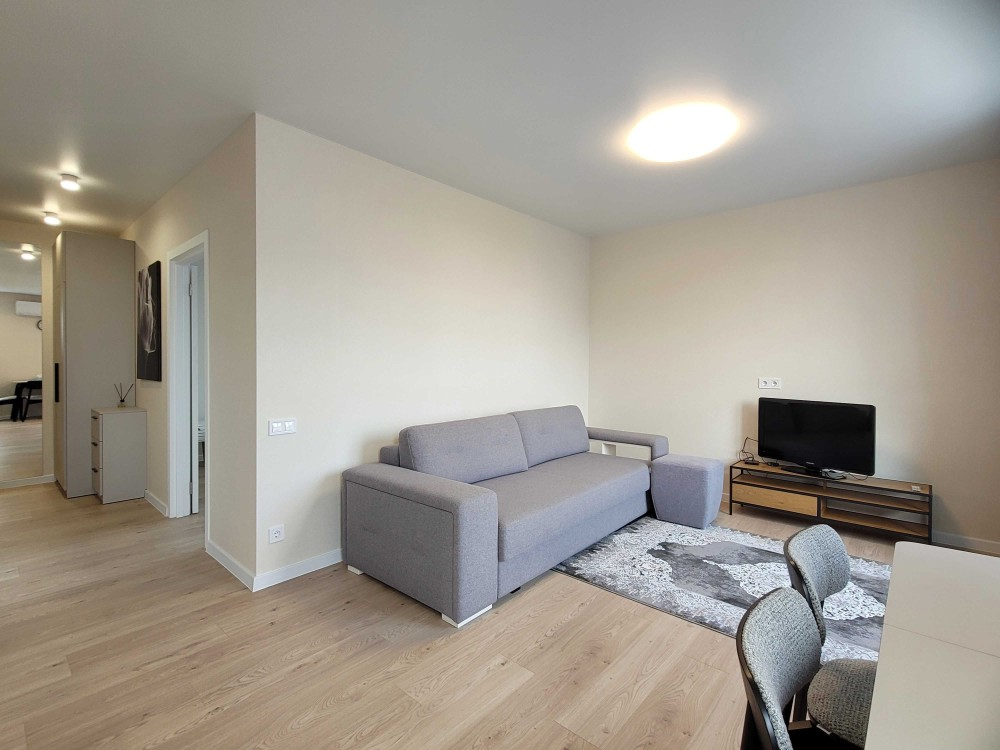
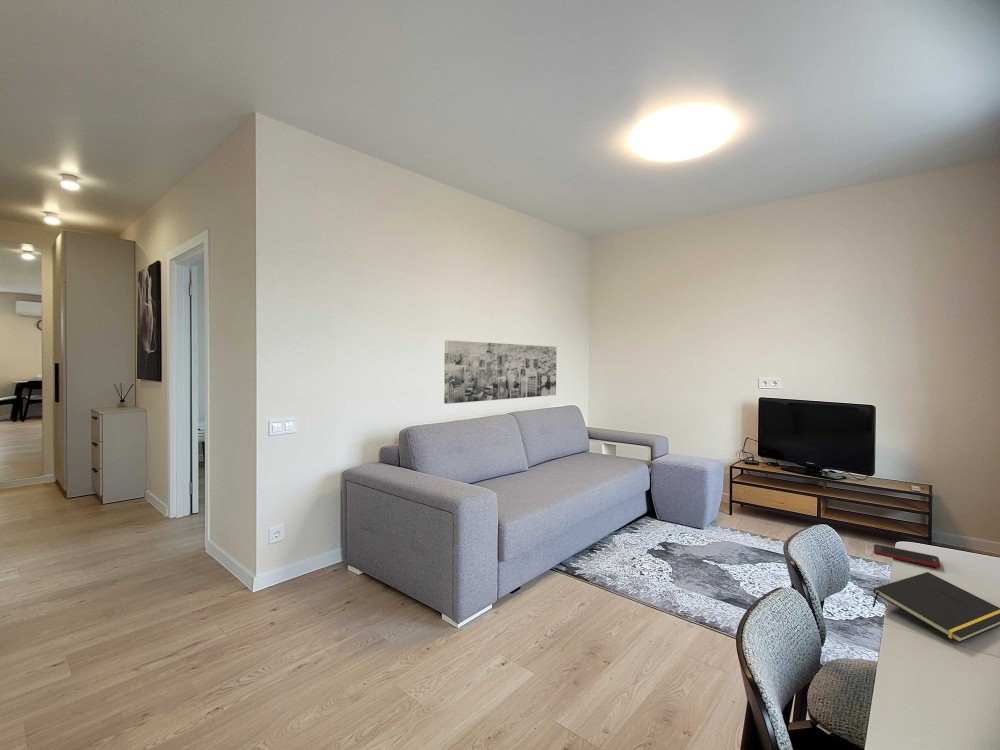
+ notepad (941, 603)
+ cell phone (905, 555)
+ wall art (507, 371)
